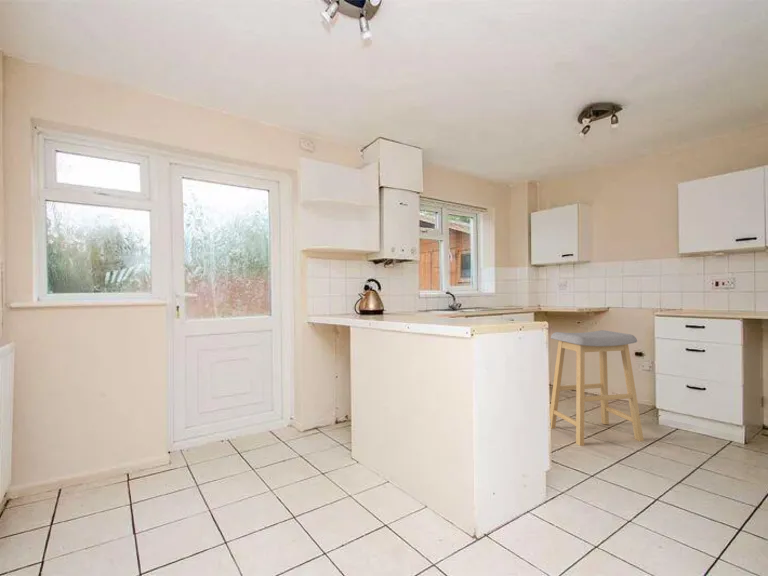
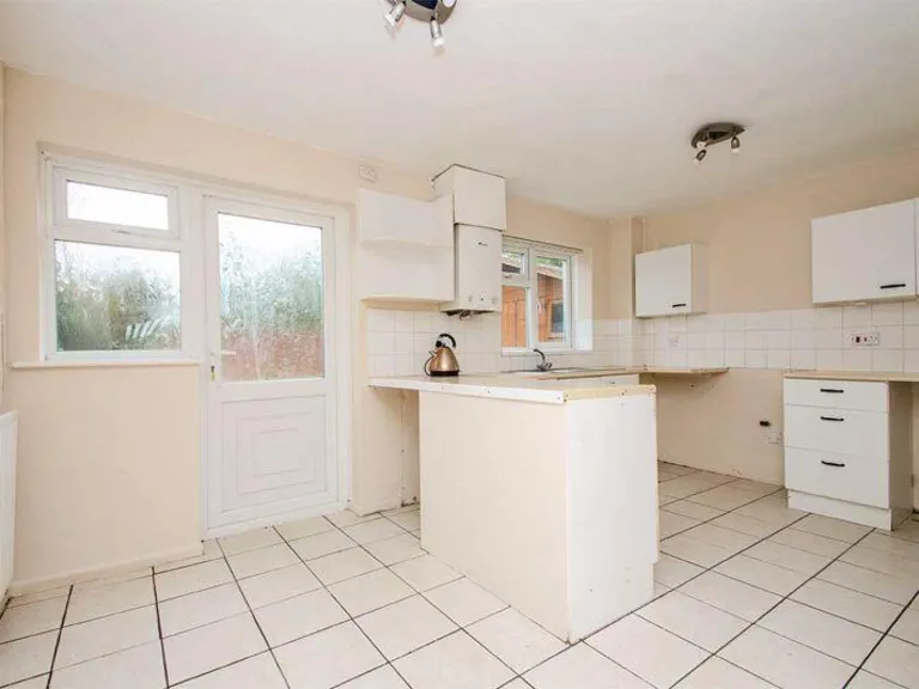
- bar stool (592, 384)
